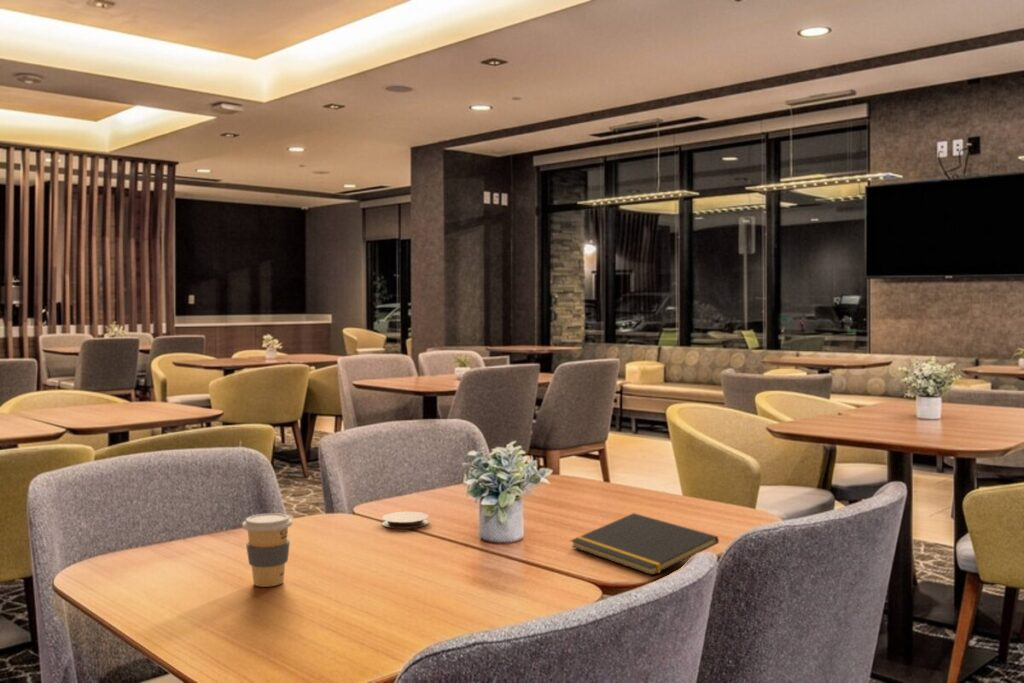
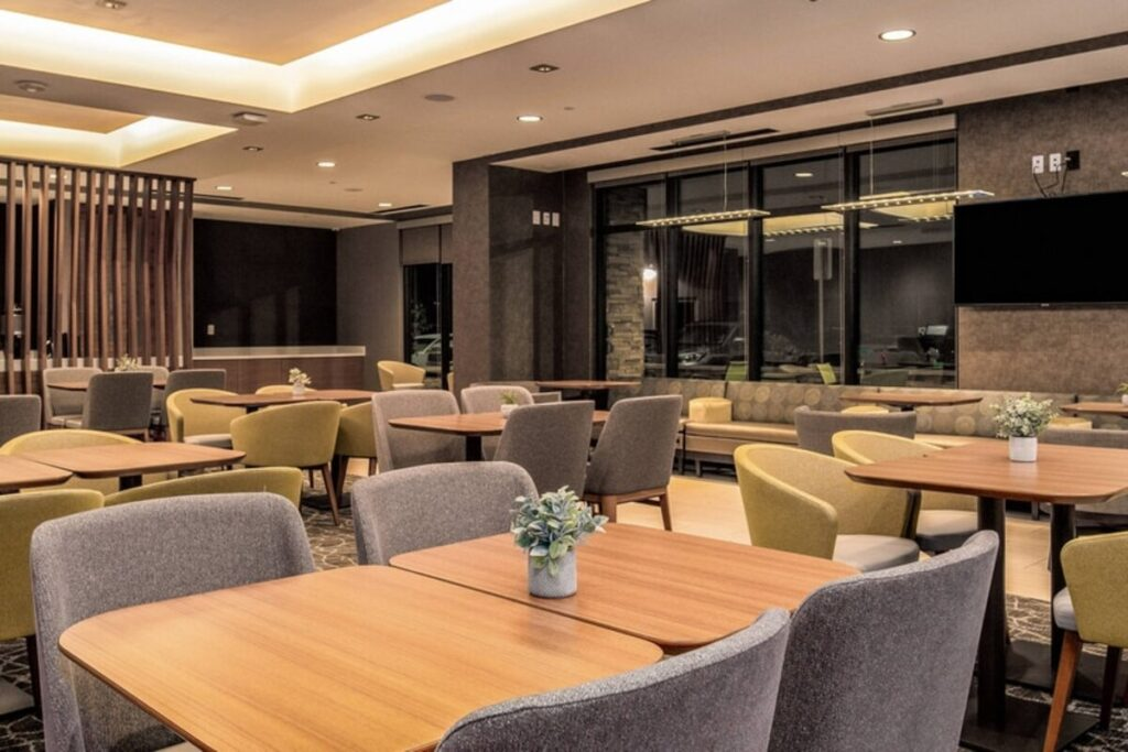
- coaster (405, 520)
- notepad (642, 541)
- coffee cup (267, 550)
